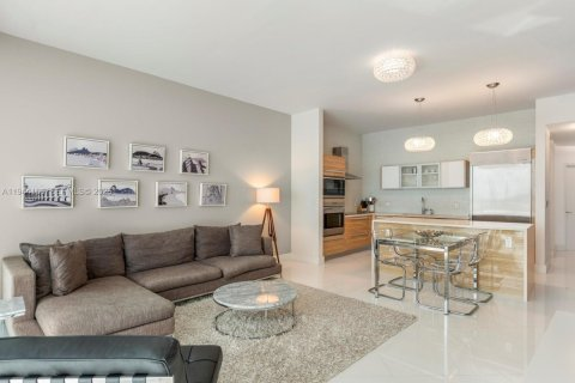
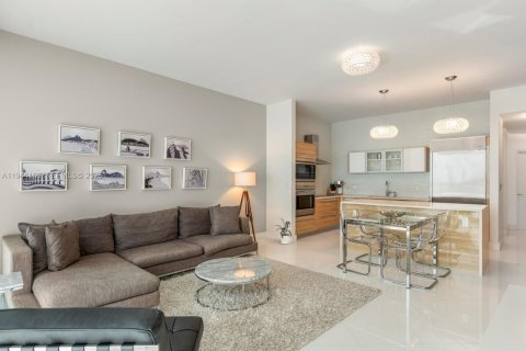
+ house plant (284, 230)
